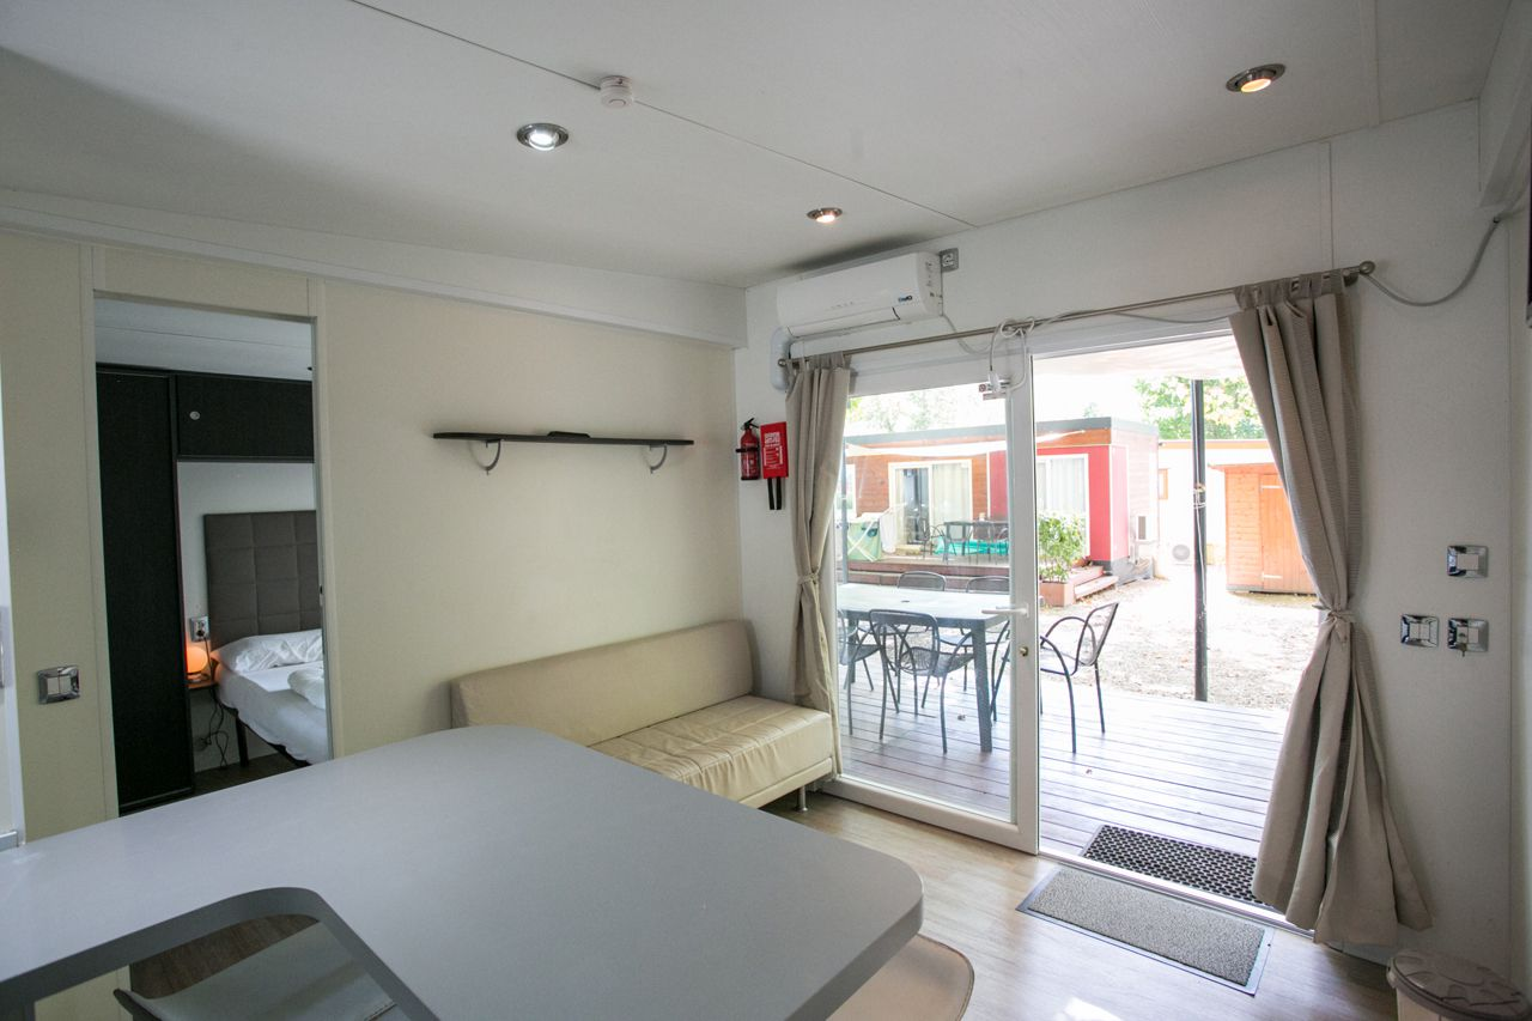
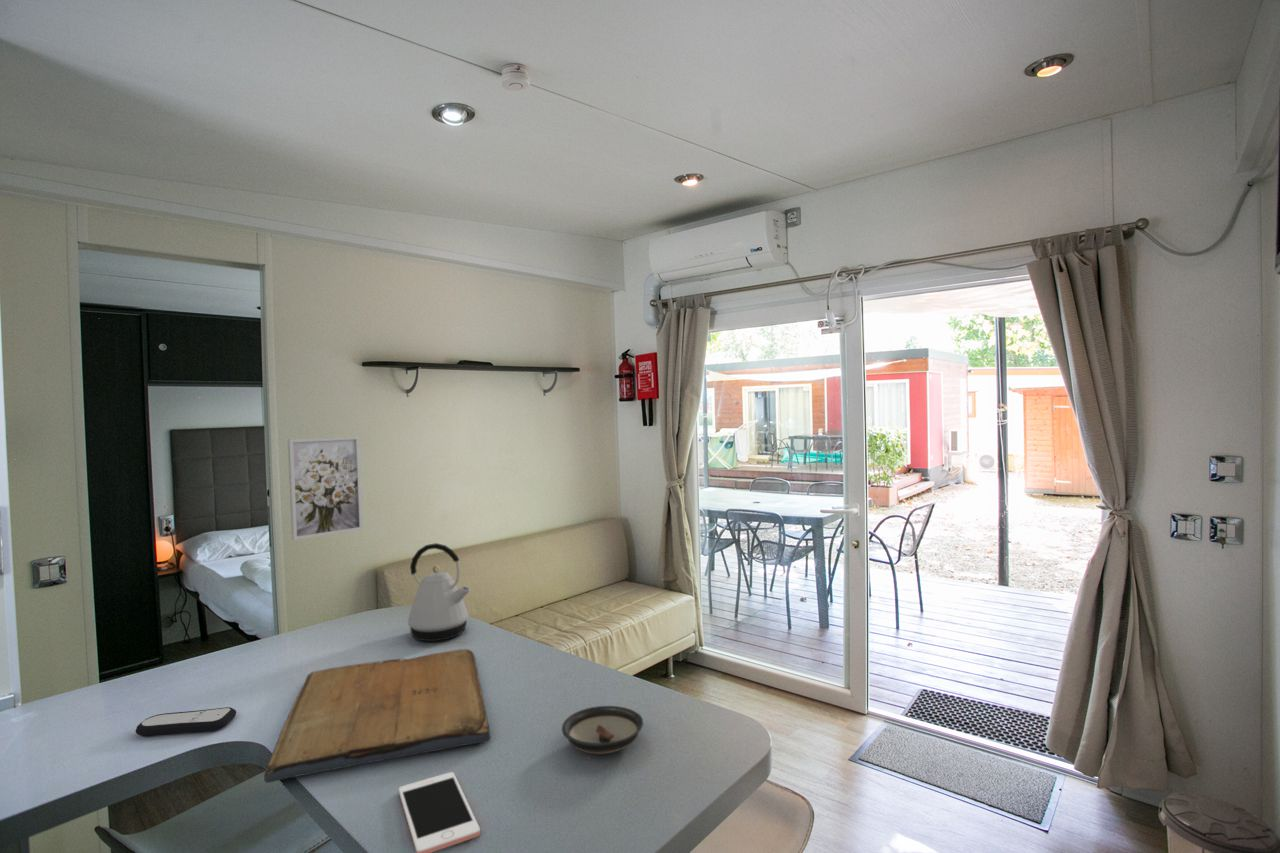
+ kettle (438, 588)
+ religious icon (389, 701)
+ wall art (326, 486)
+ saucer (603, 733)
+ cell phone (437, 810)
+ remote control (186, 721)
